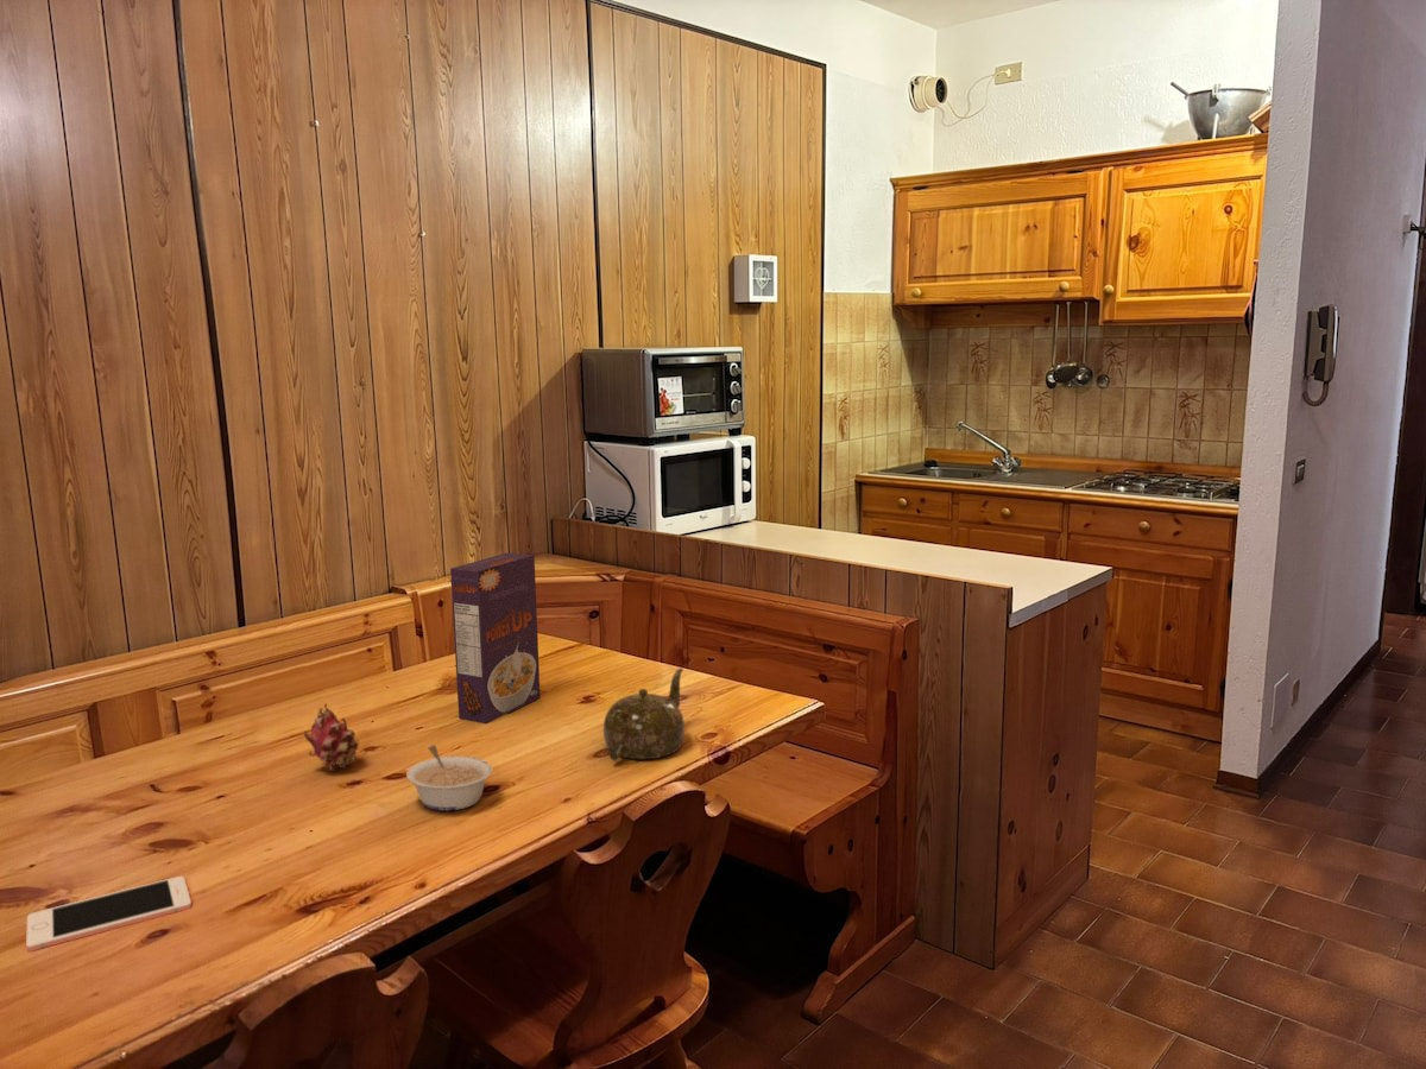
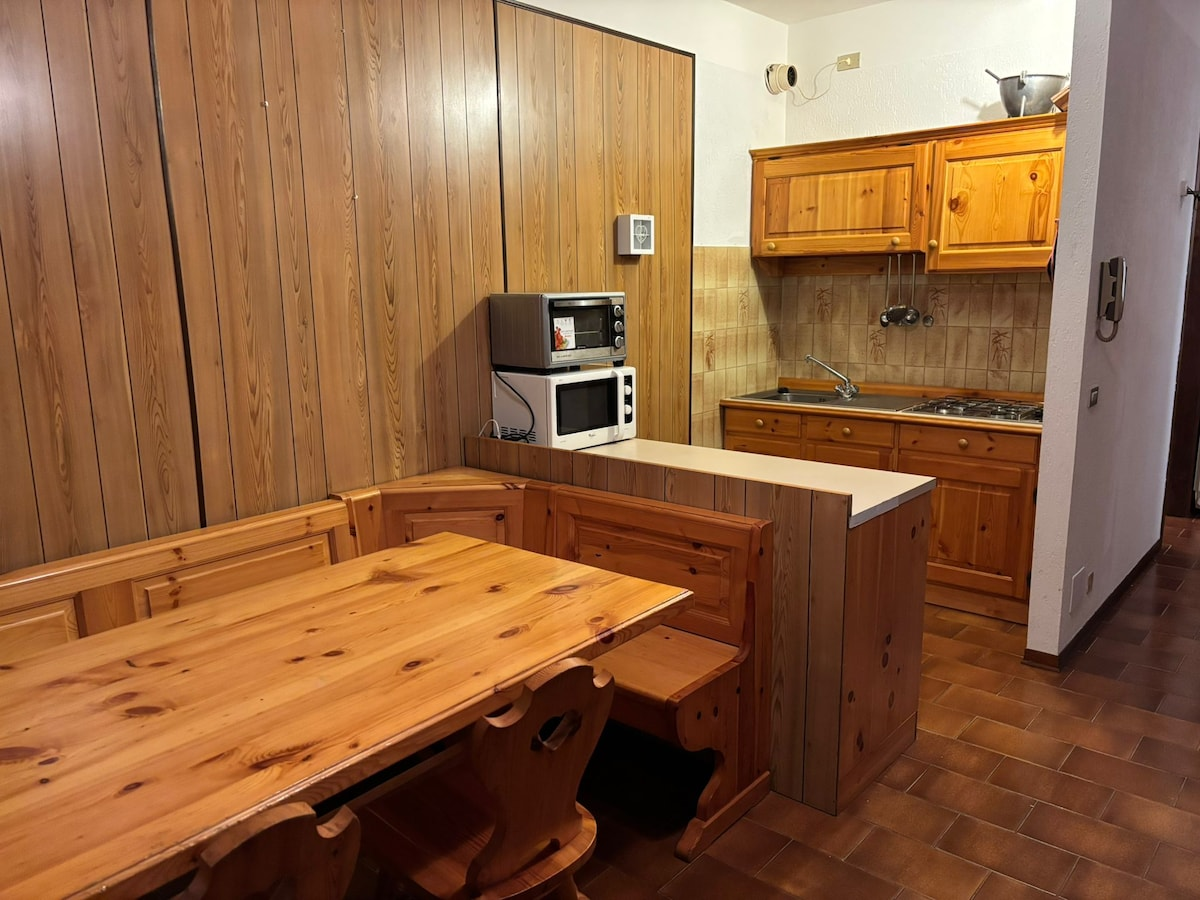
- teapot (646, 715)
- legume (447, 782)
- cereal box (497, 635)
- fruit (333, 735)
- cell phone (109, 911)
